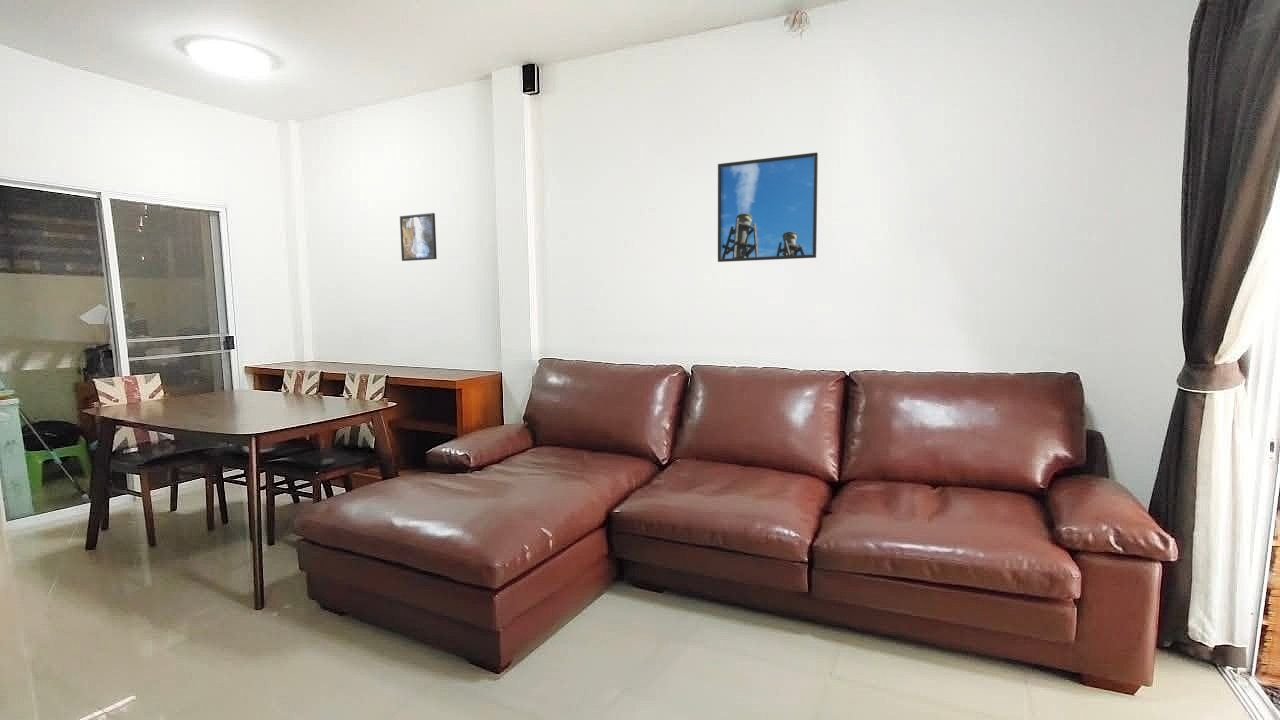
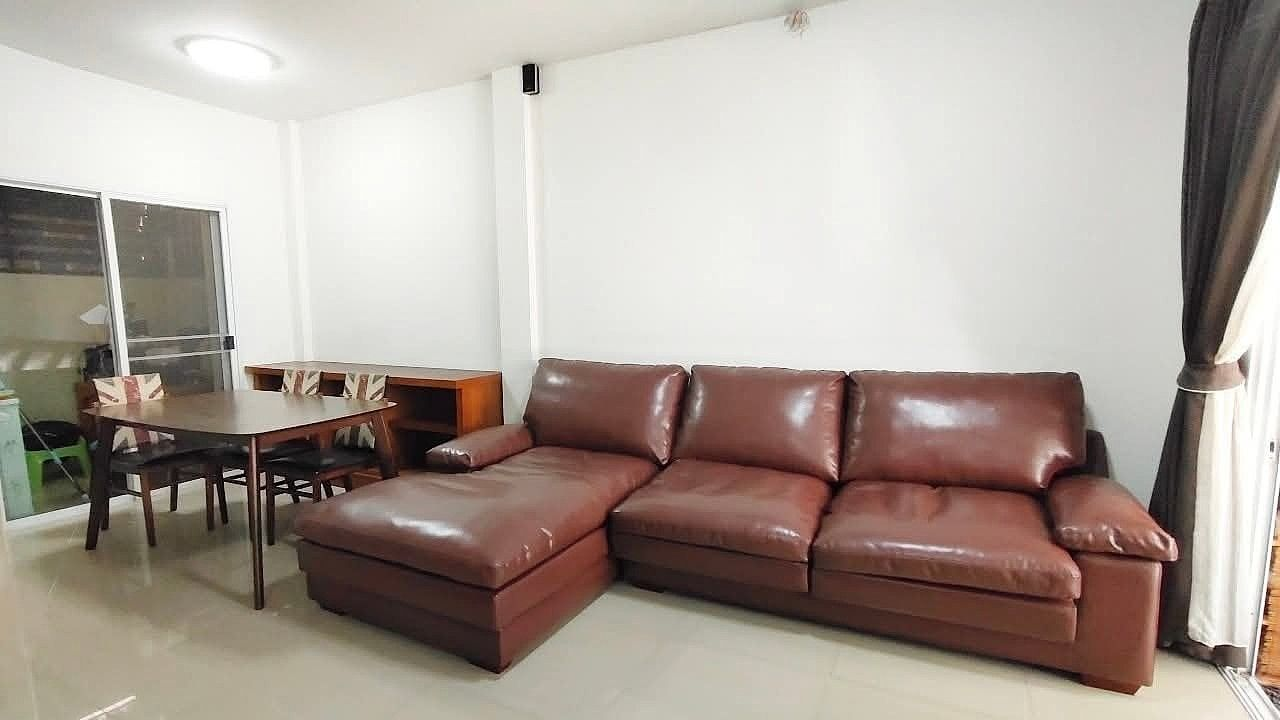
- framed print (418, 237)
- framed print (765, 209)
